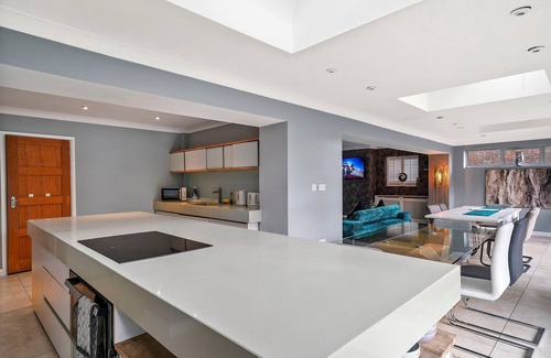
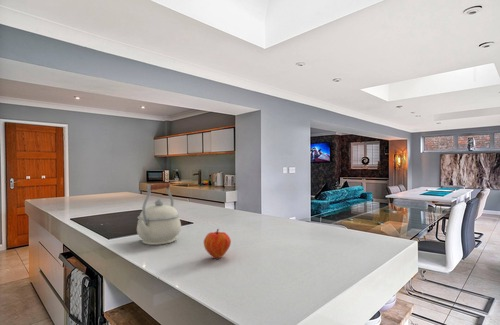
+ fruit (217, 242)
+ kettle (157, 212)
